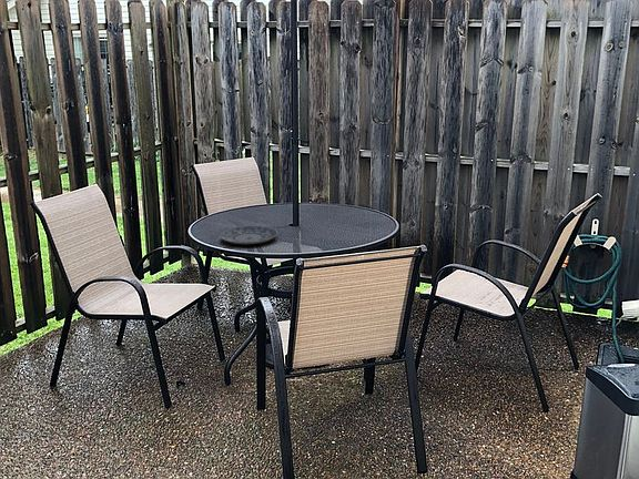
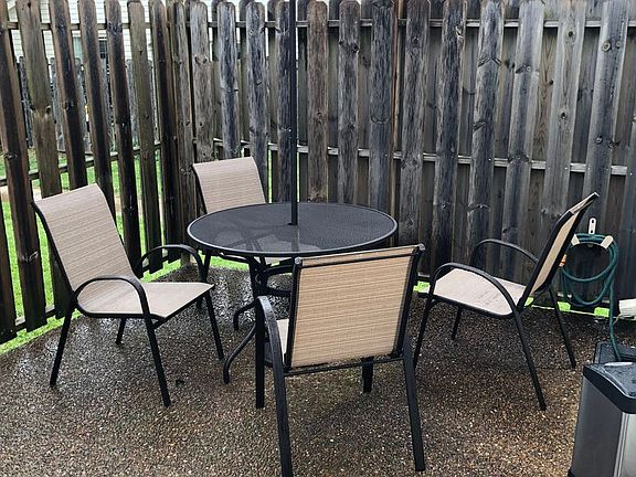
- plate (248, 236)
